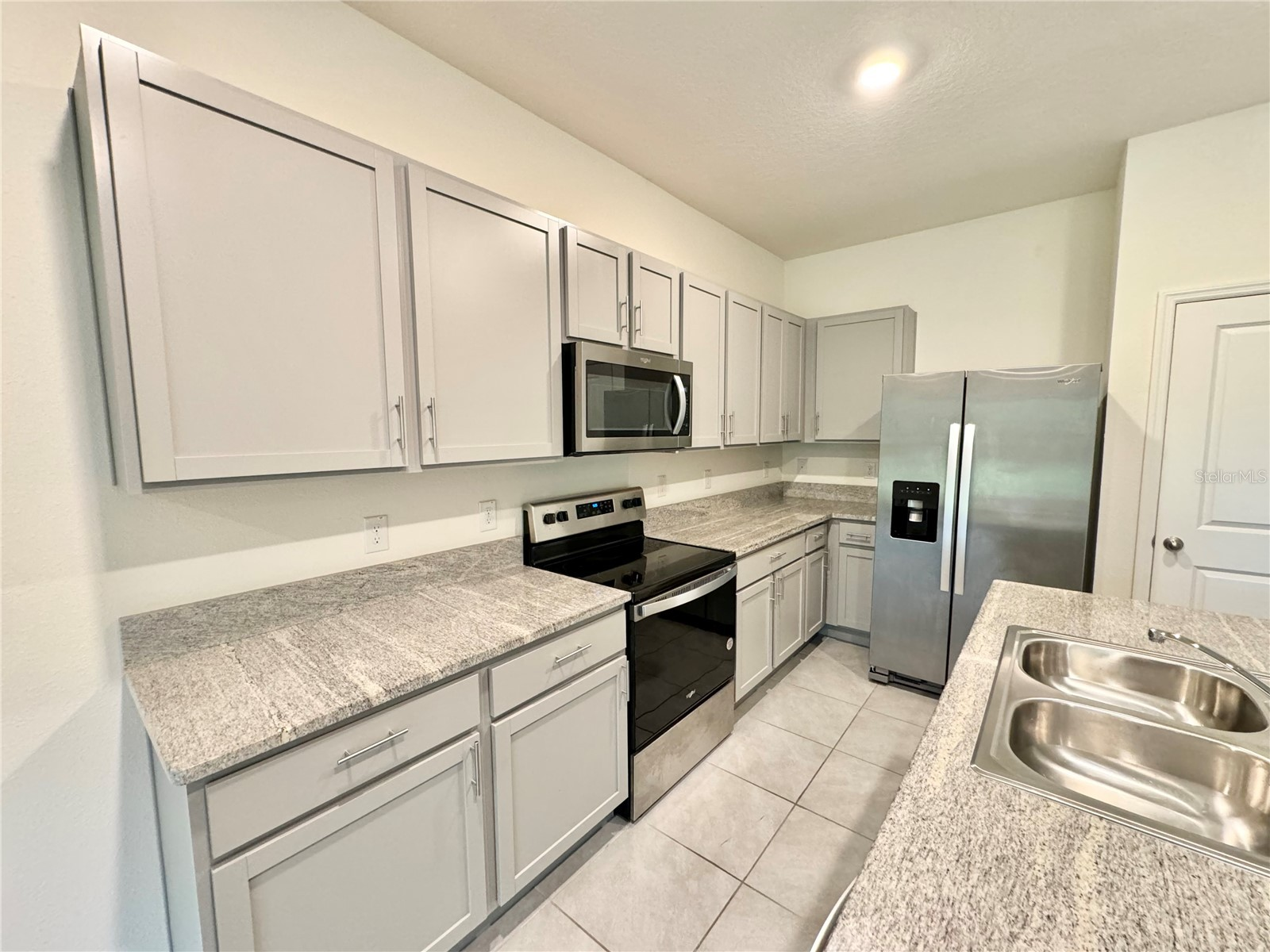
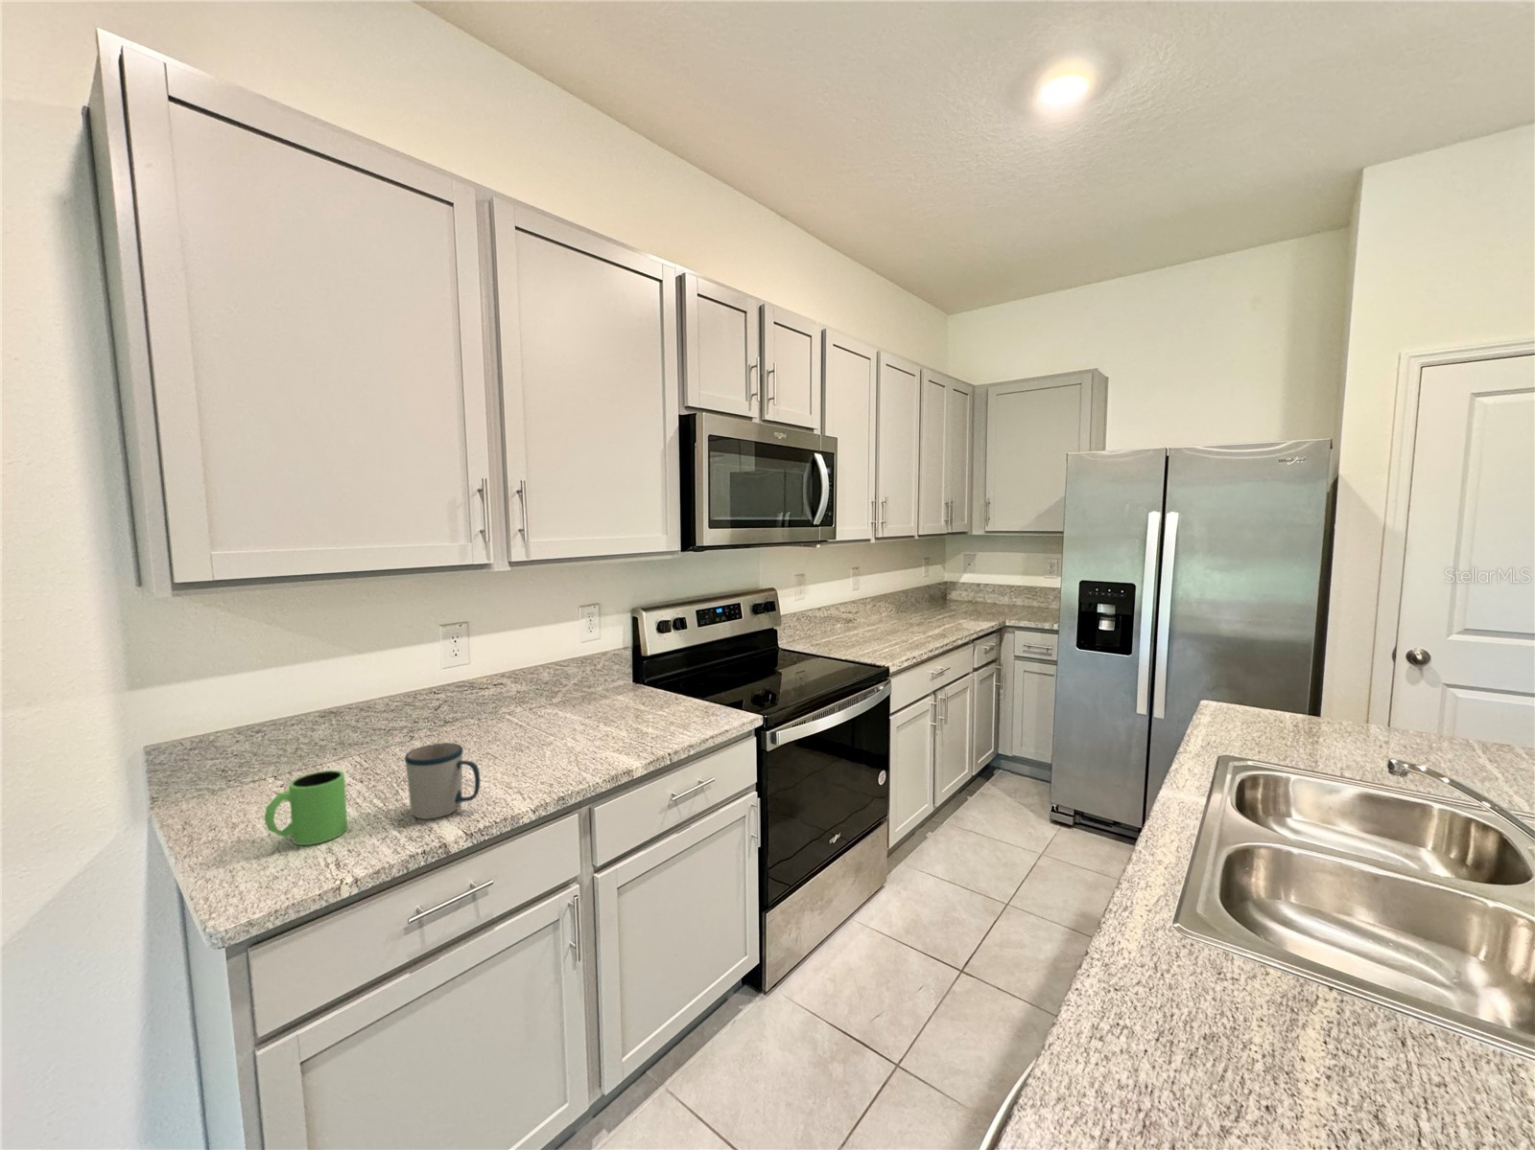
+ mug (440, 780)
+ mug (306, 809)
